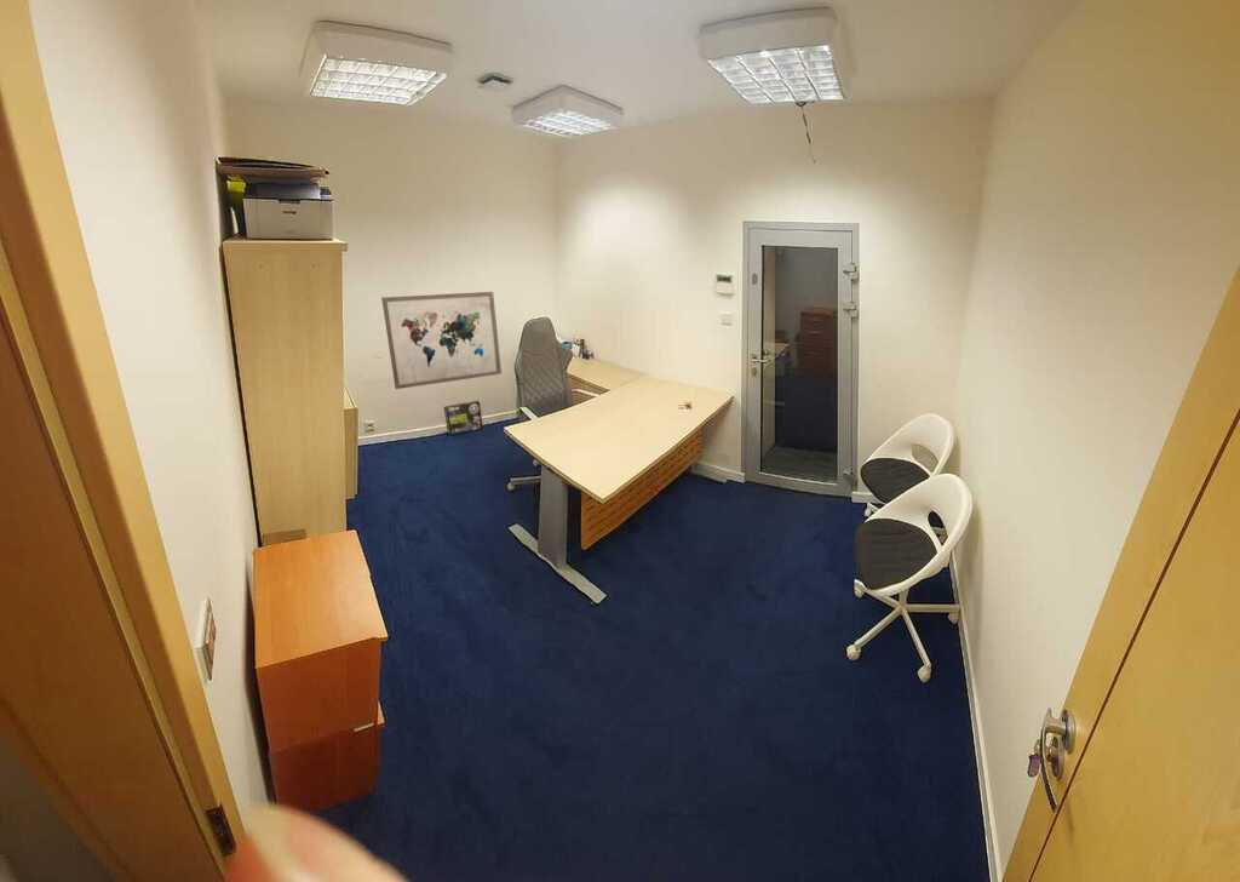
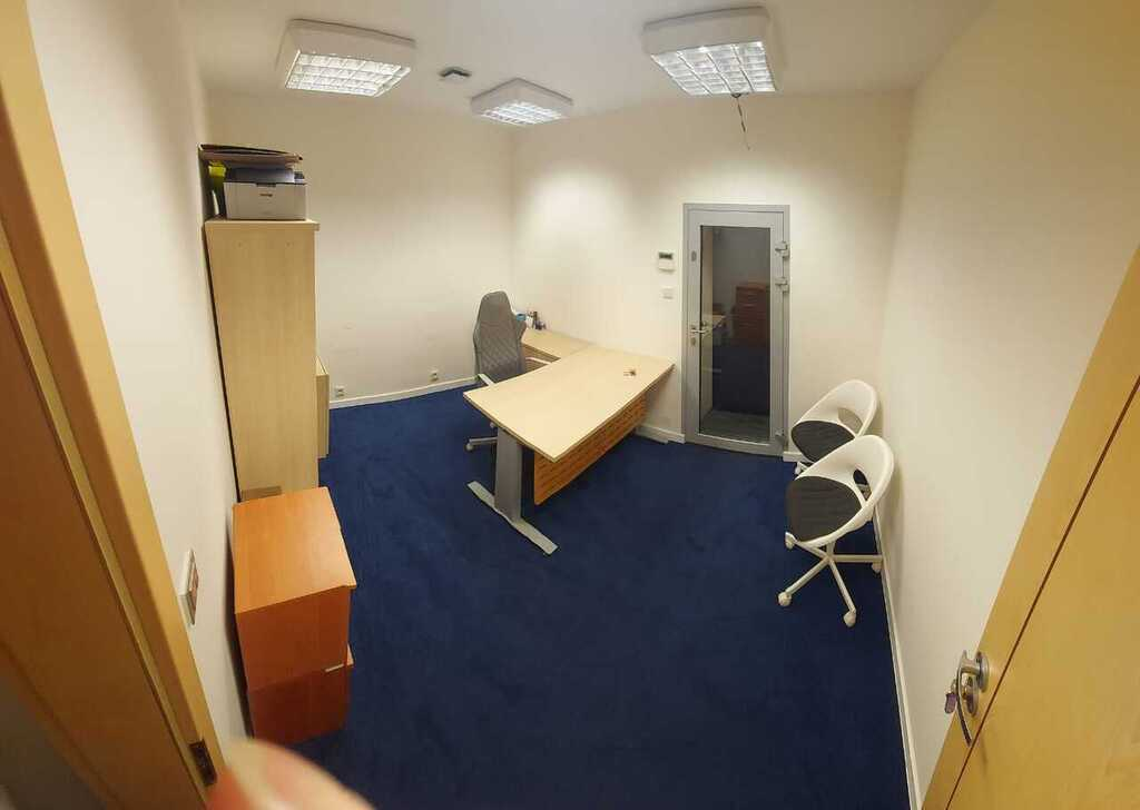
- box (463, 417)
- wall art (446, 338)
